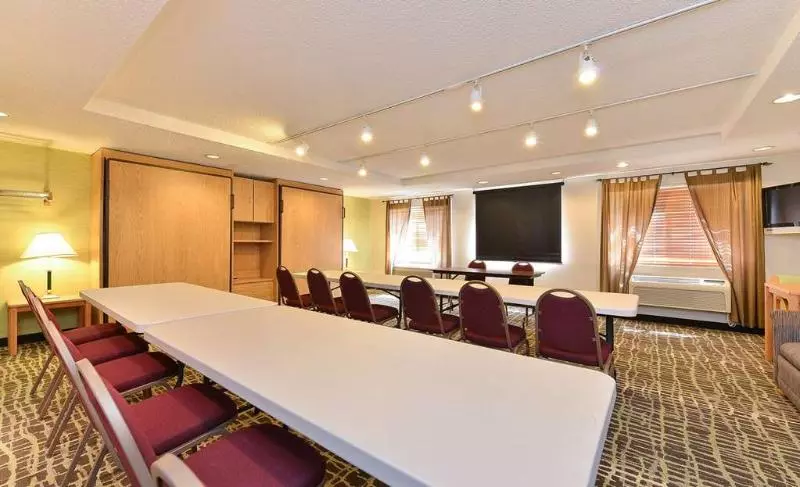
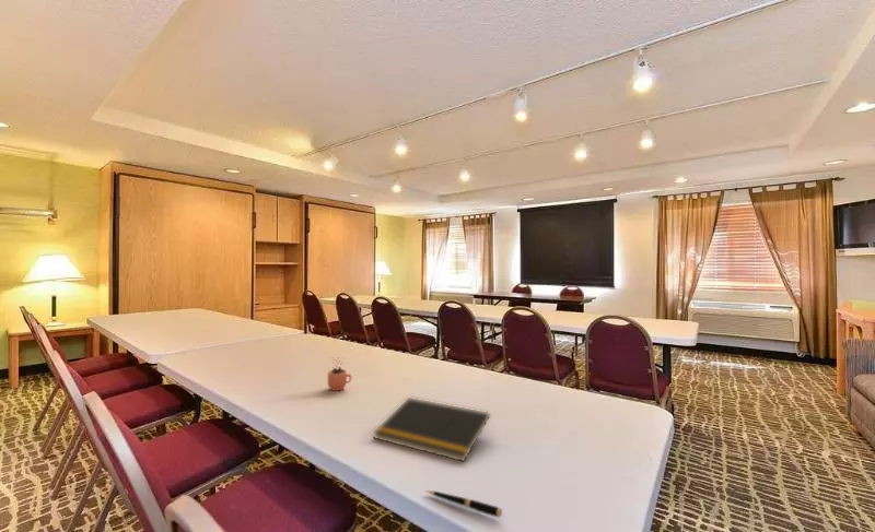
+ pen (460, 499)
+ cocoa (339, 371)
+ notepad (432, 425)
